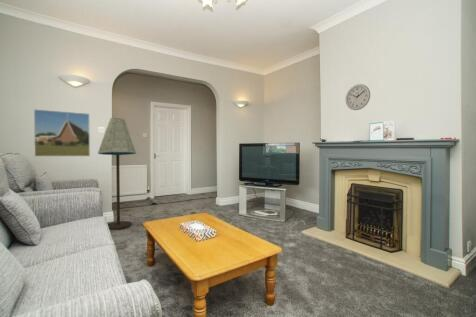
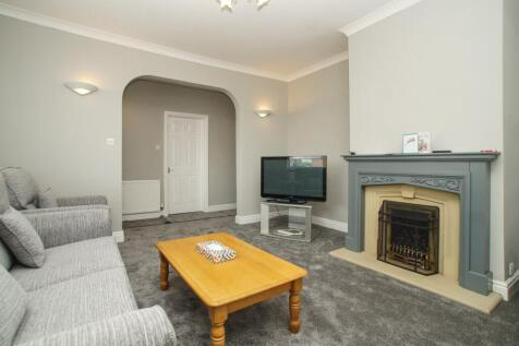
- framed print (63, 134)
- floor lamp (117, 171)
- wall clock (357, 97)
